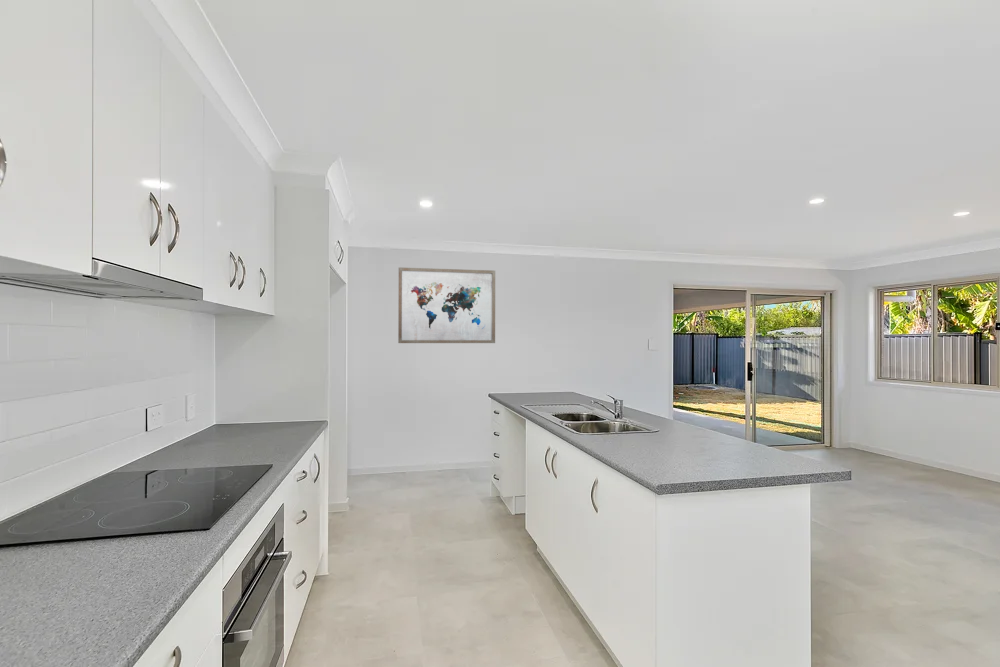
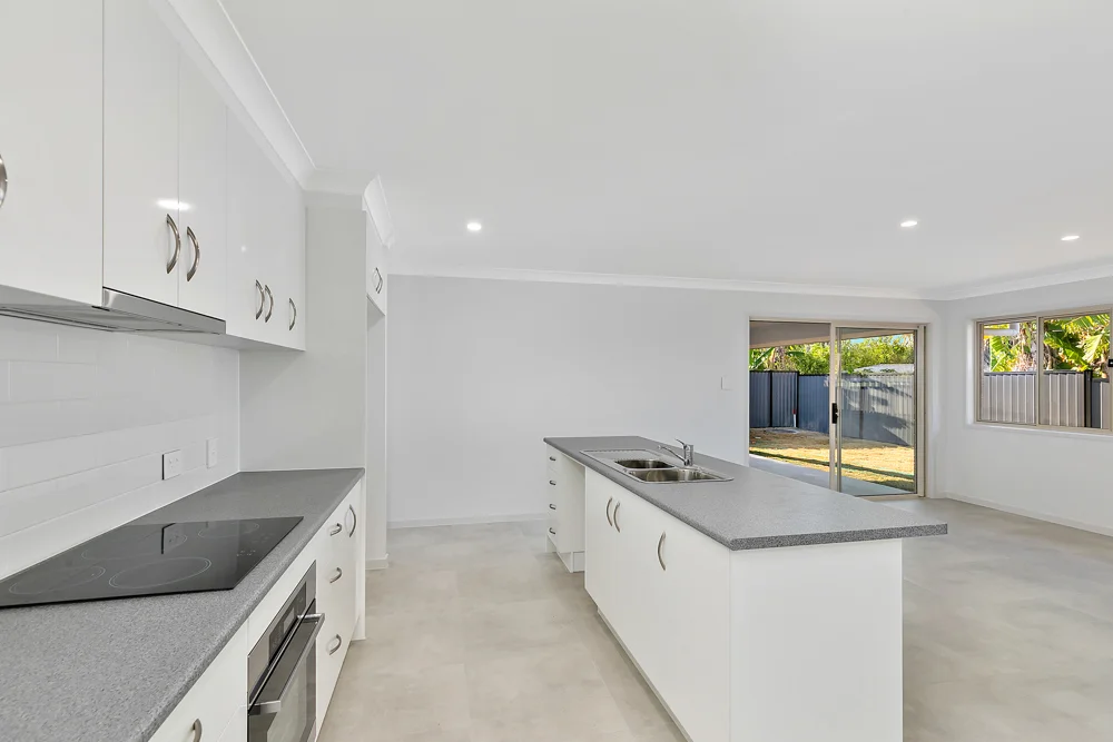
- wall art (447, 306)
